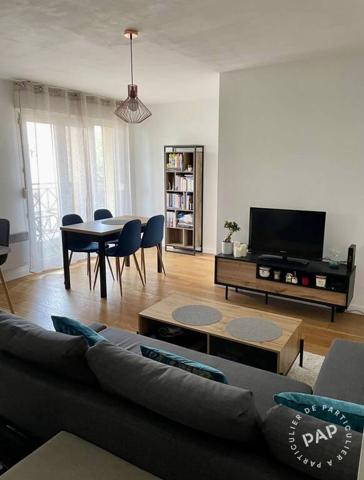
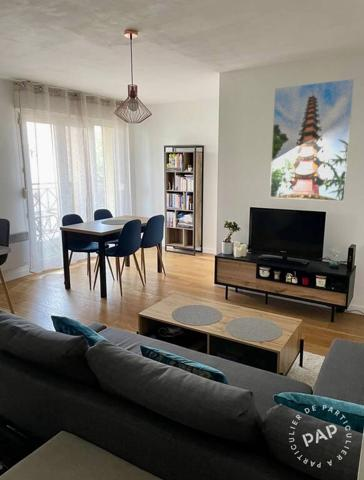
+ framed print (308, 143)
